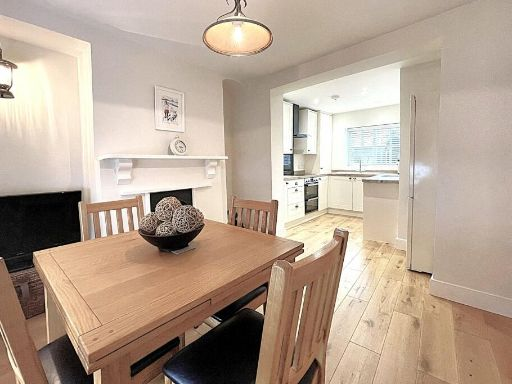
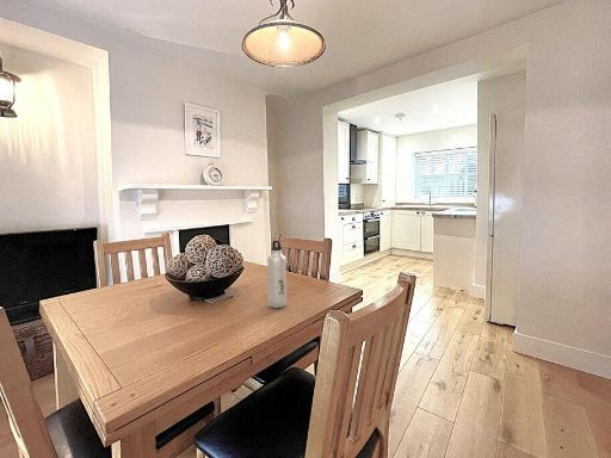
+ water bottle (277, 272)
